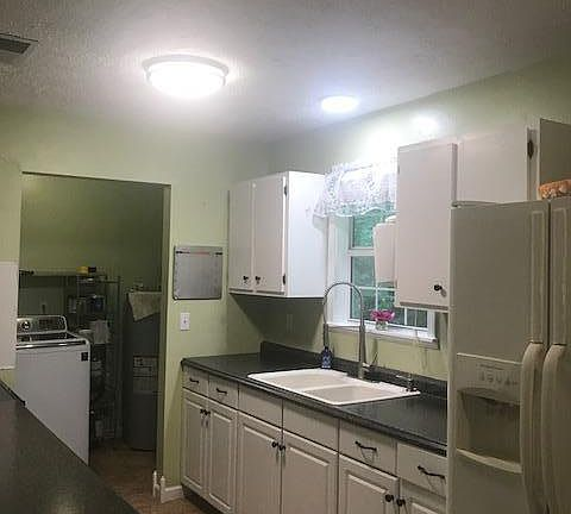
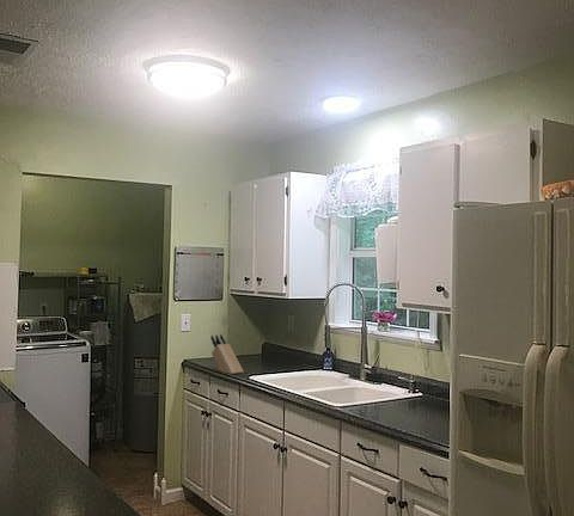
+ knife block (225, 352)
